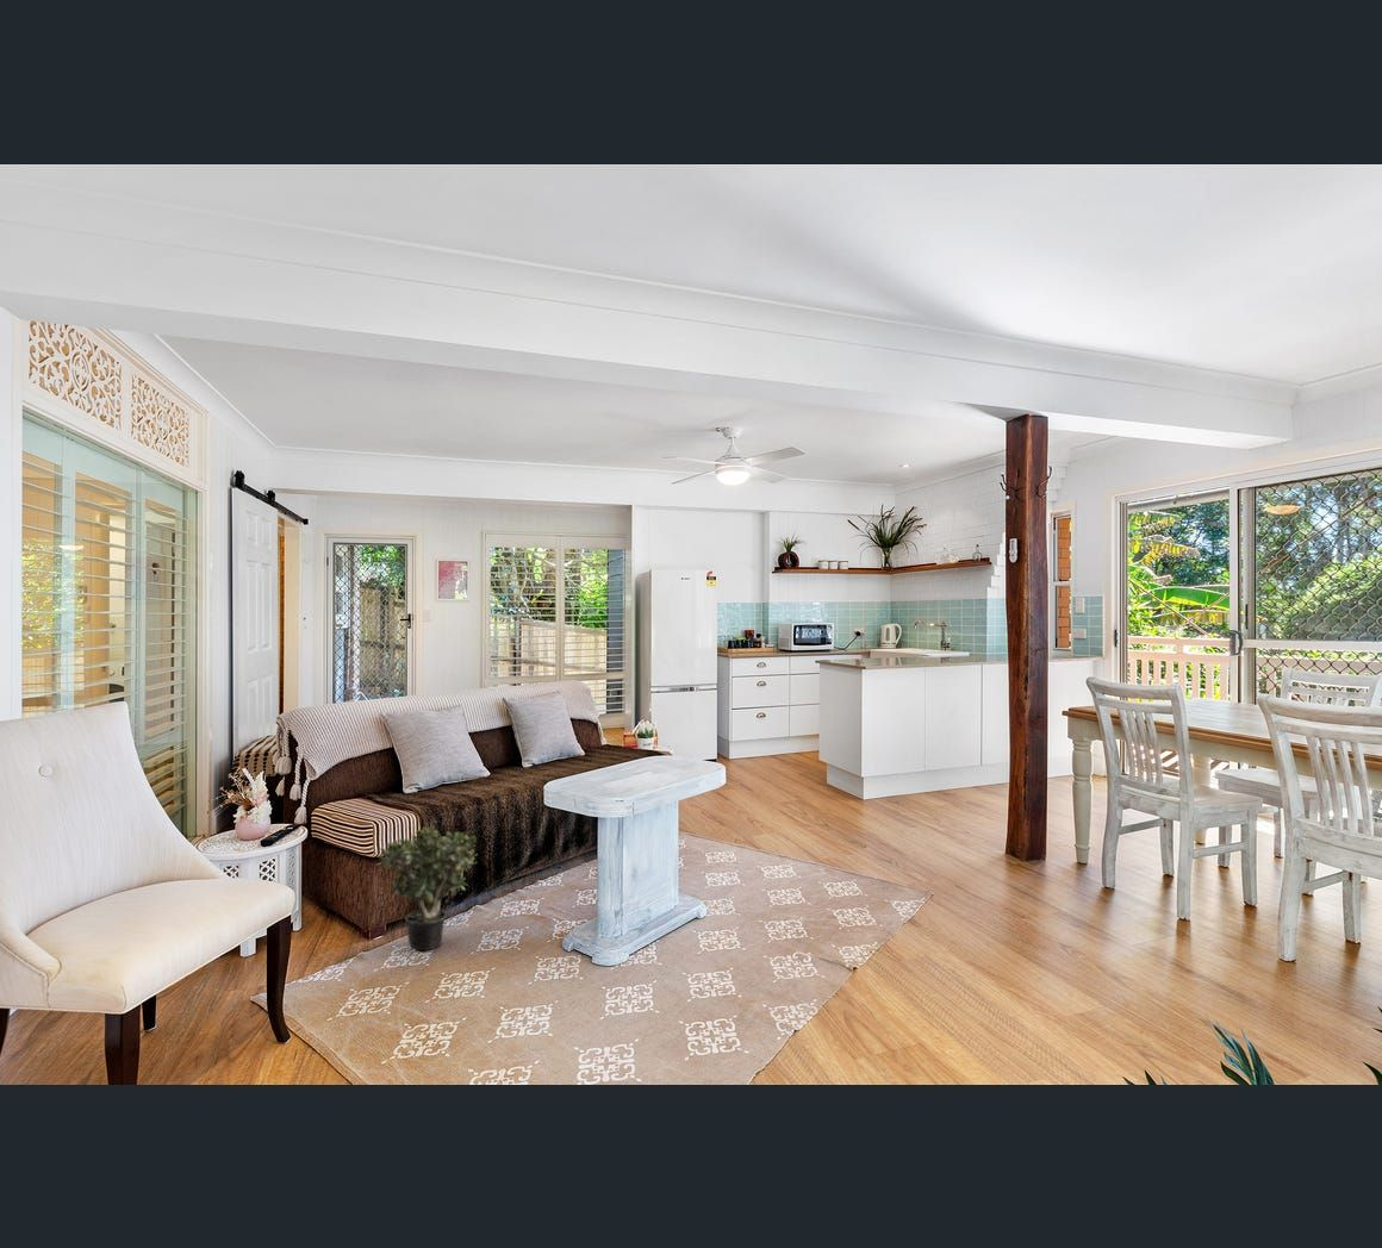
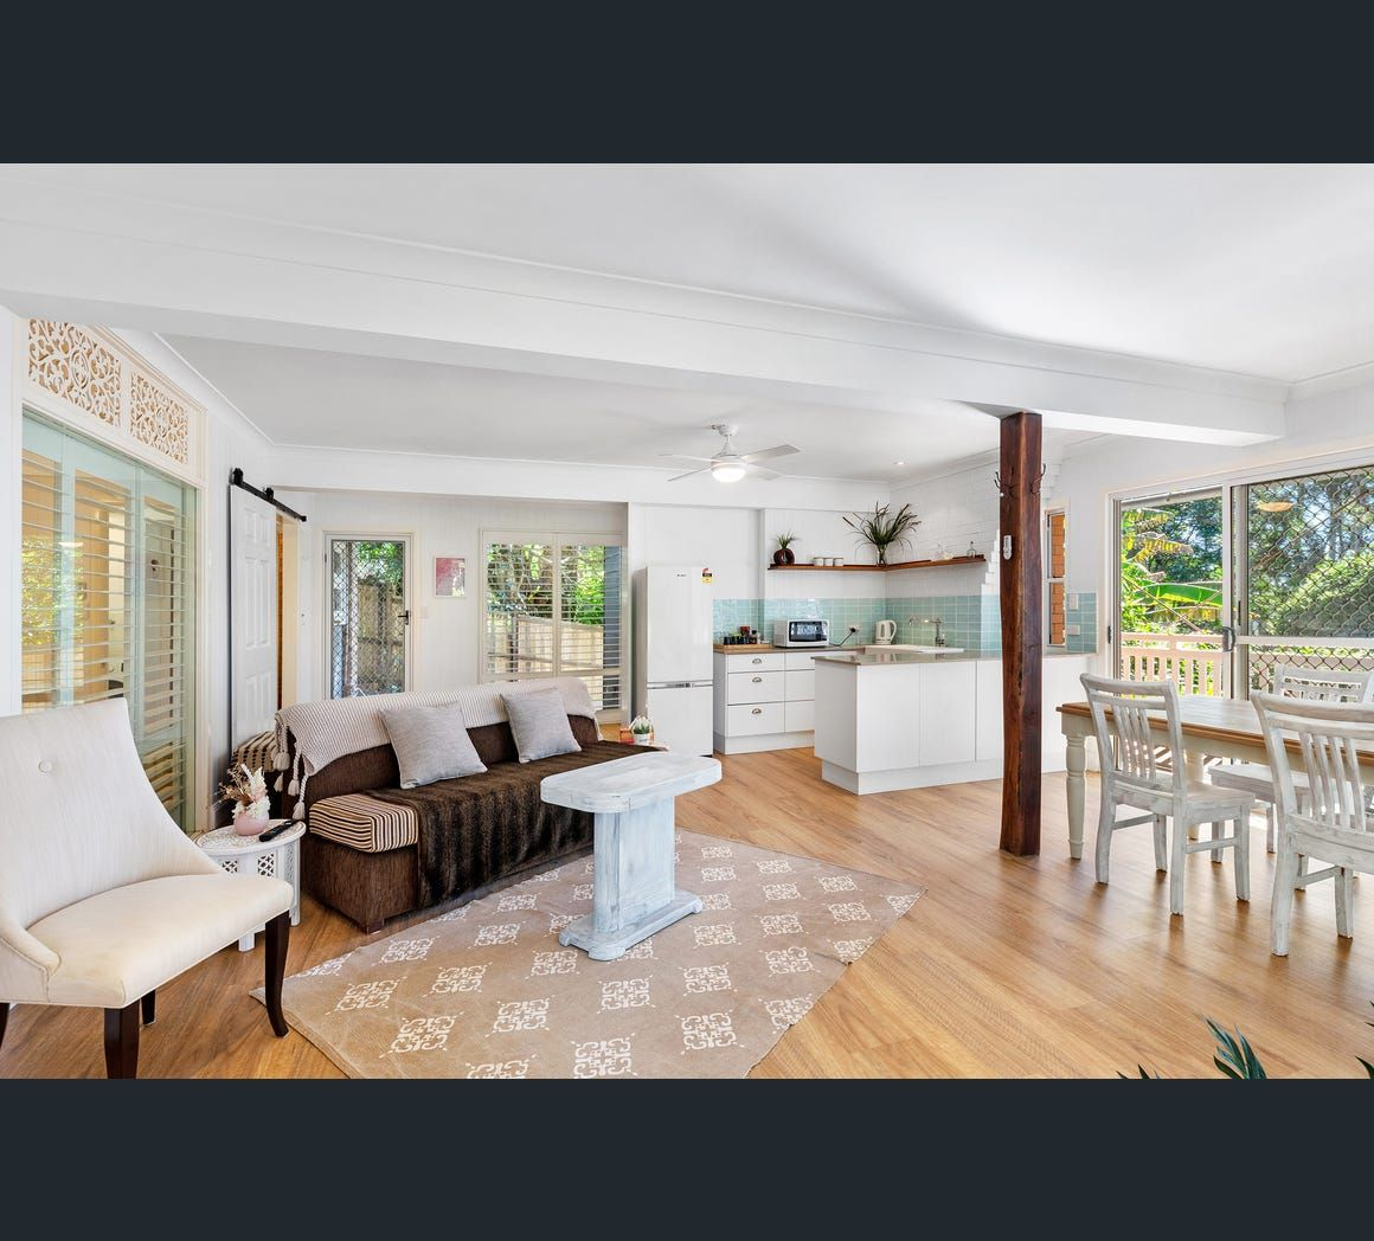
- potted plant (432, 885)
